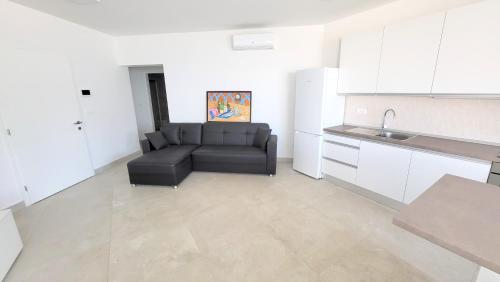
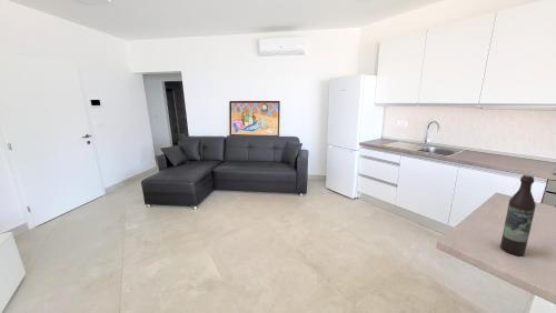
+ wine bottle (519, 214)
